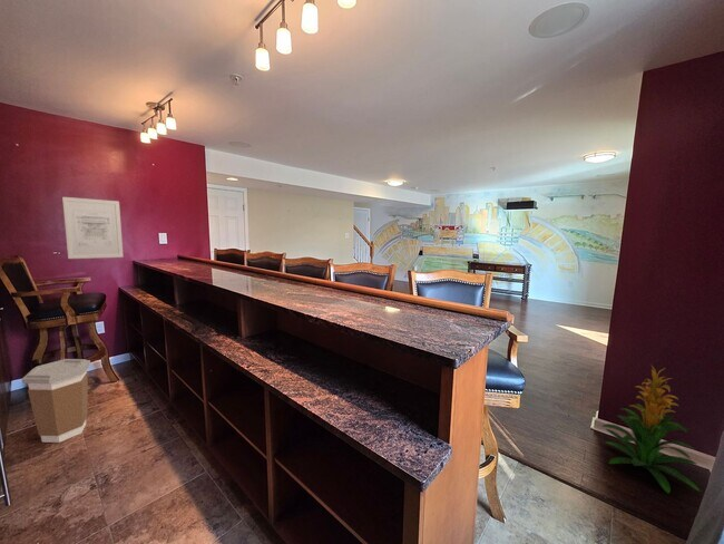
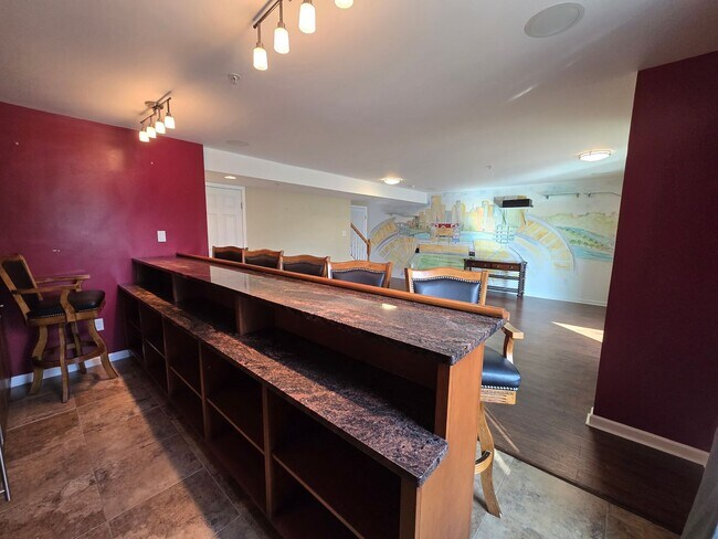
- indoor plant (652, 417)
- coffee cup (61, 400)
- wall art (95, 229)
